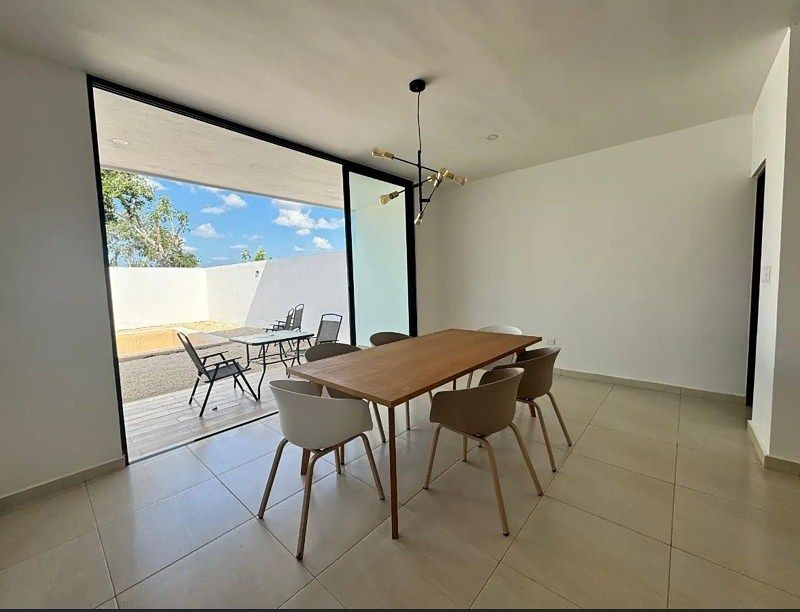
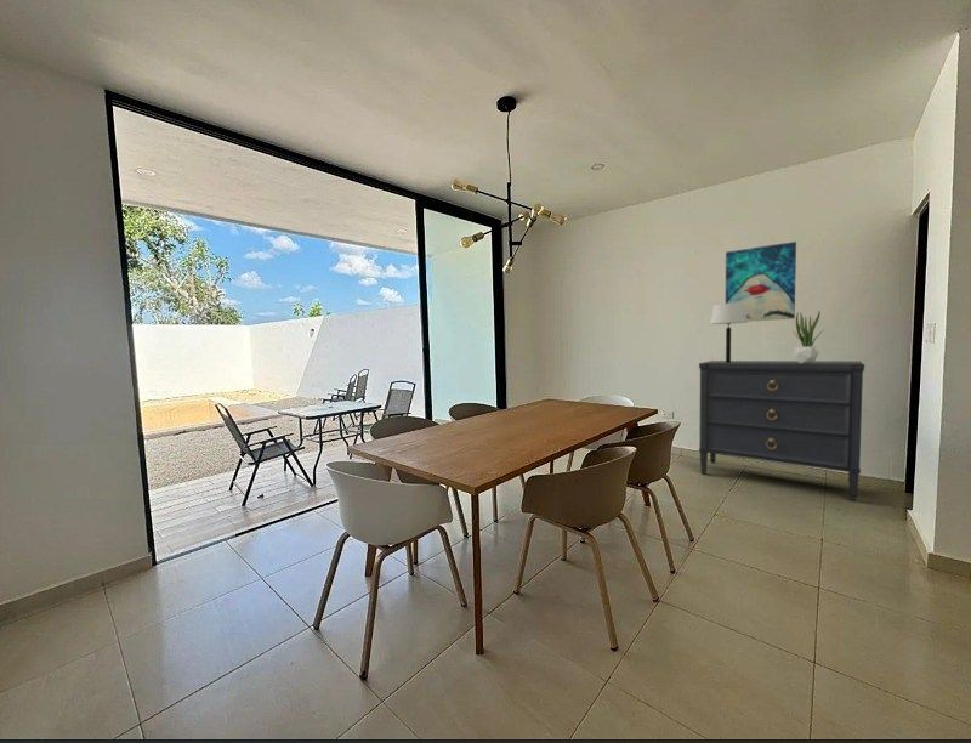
+ wall art (759, 284)
+ potted plant (805, 336)
+ dresser (774, 421)
+ table lamp (728, 333)
